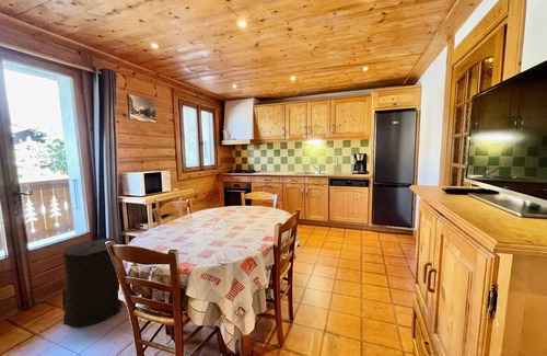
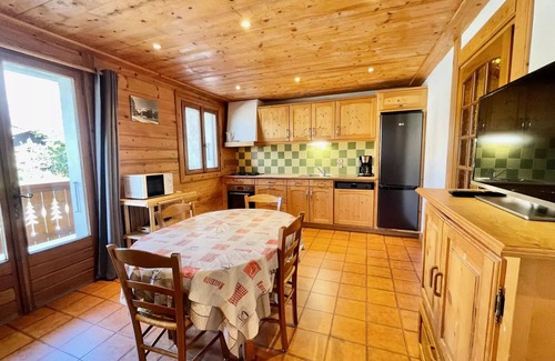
- trash can (94, 275)
